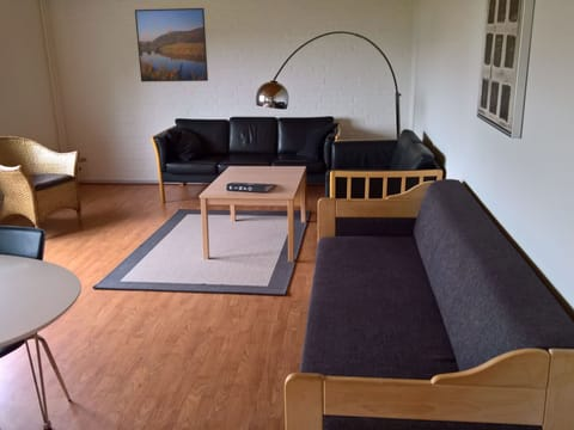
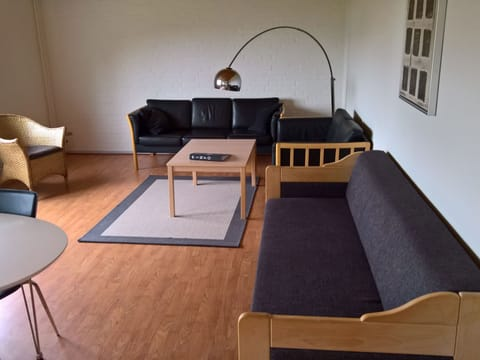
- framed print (171, 45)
